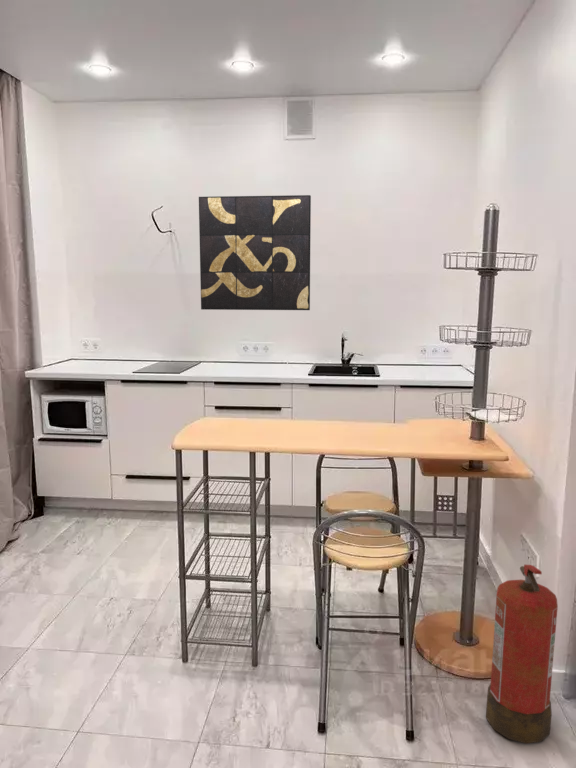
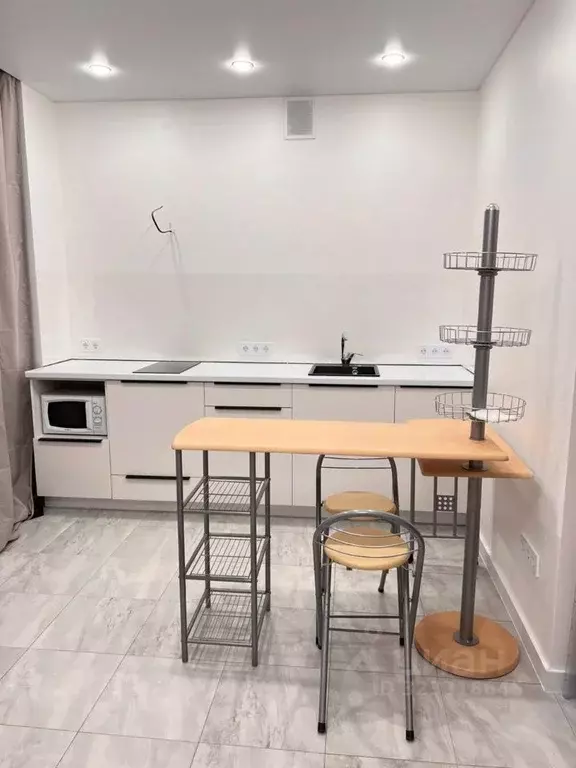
- wall art (254, 253)
- fire extinguisher (523, 641)
